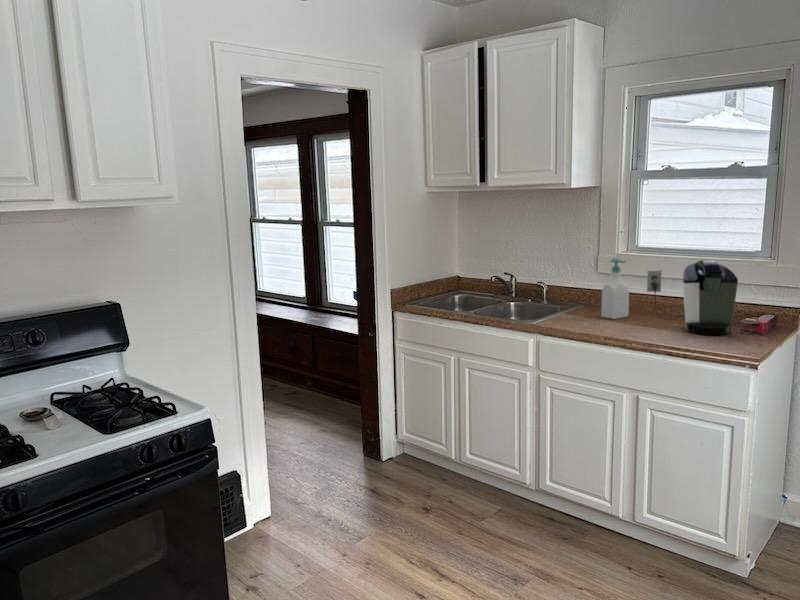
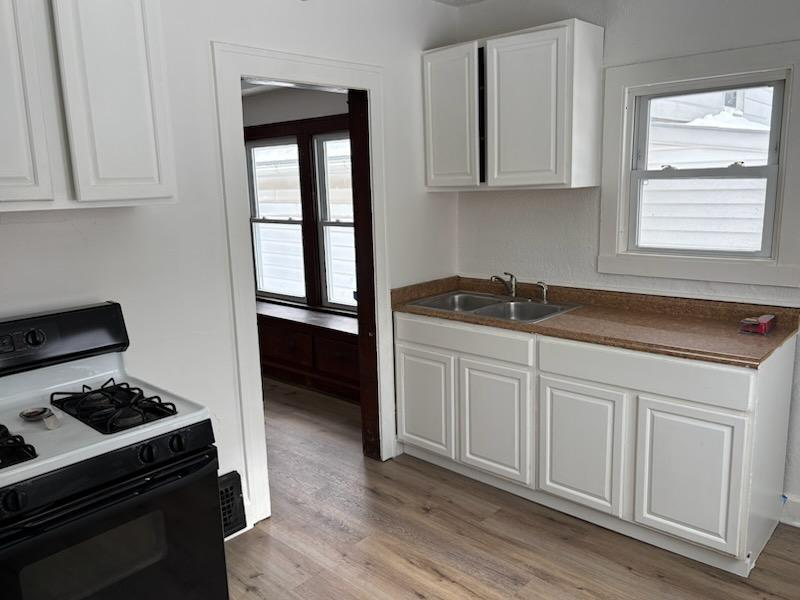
- coffee maker (692, 295)
- soap bottle (617, 287)
